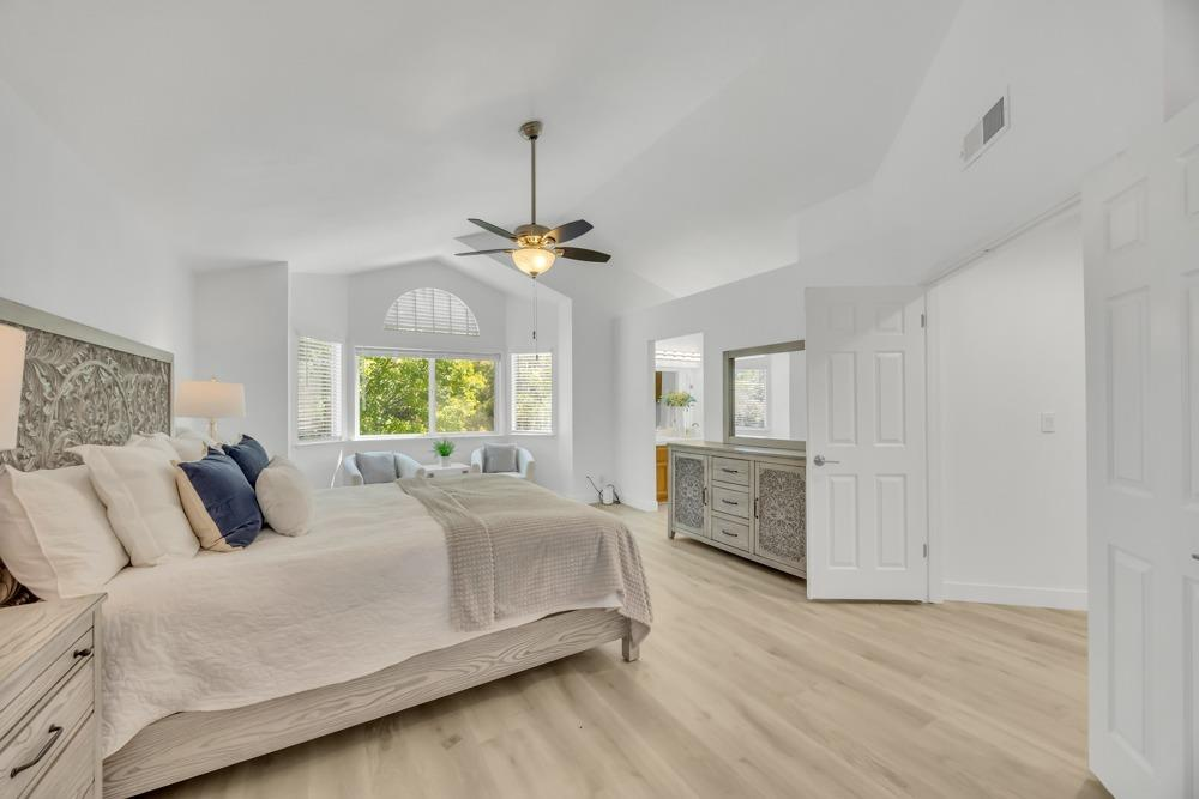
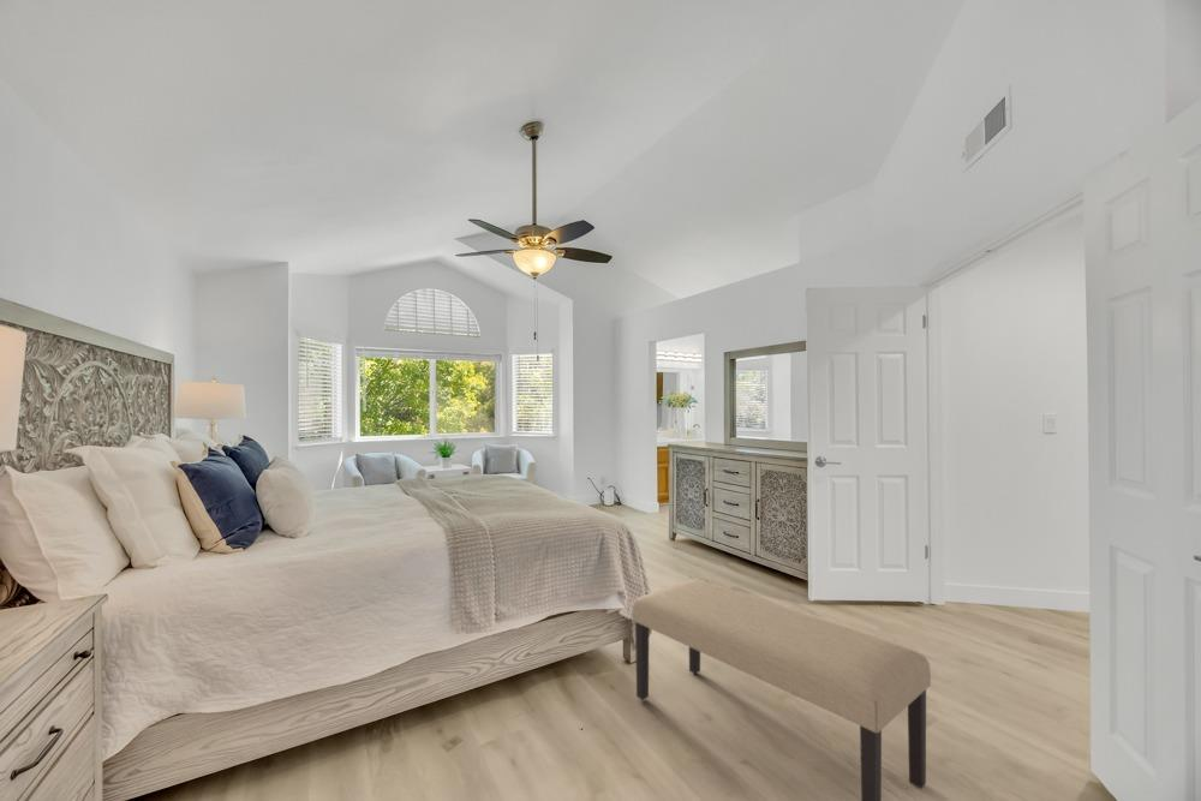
+ bench (761, 675)
